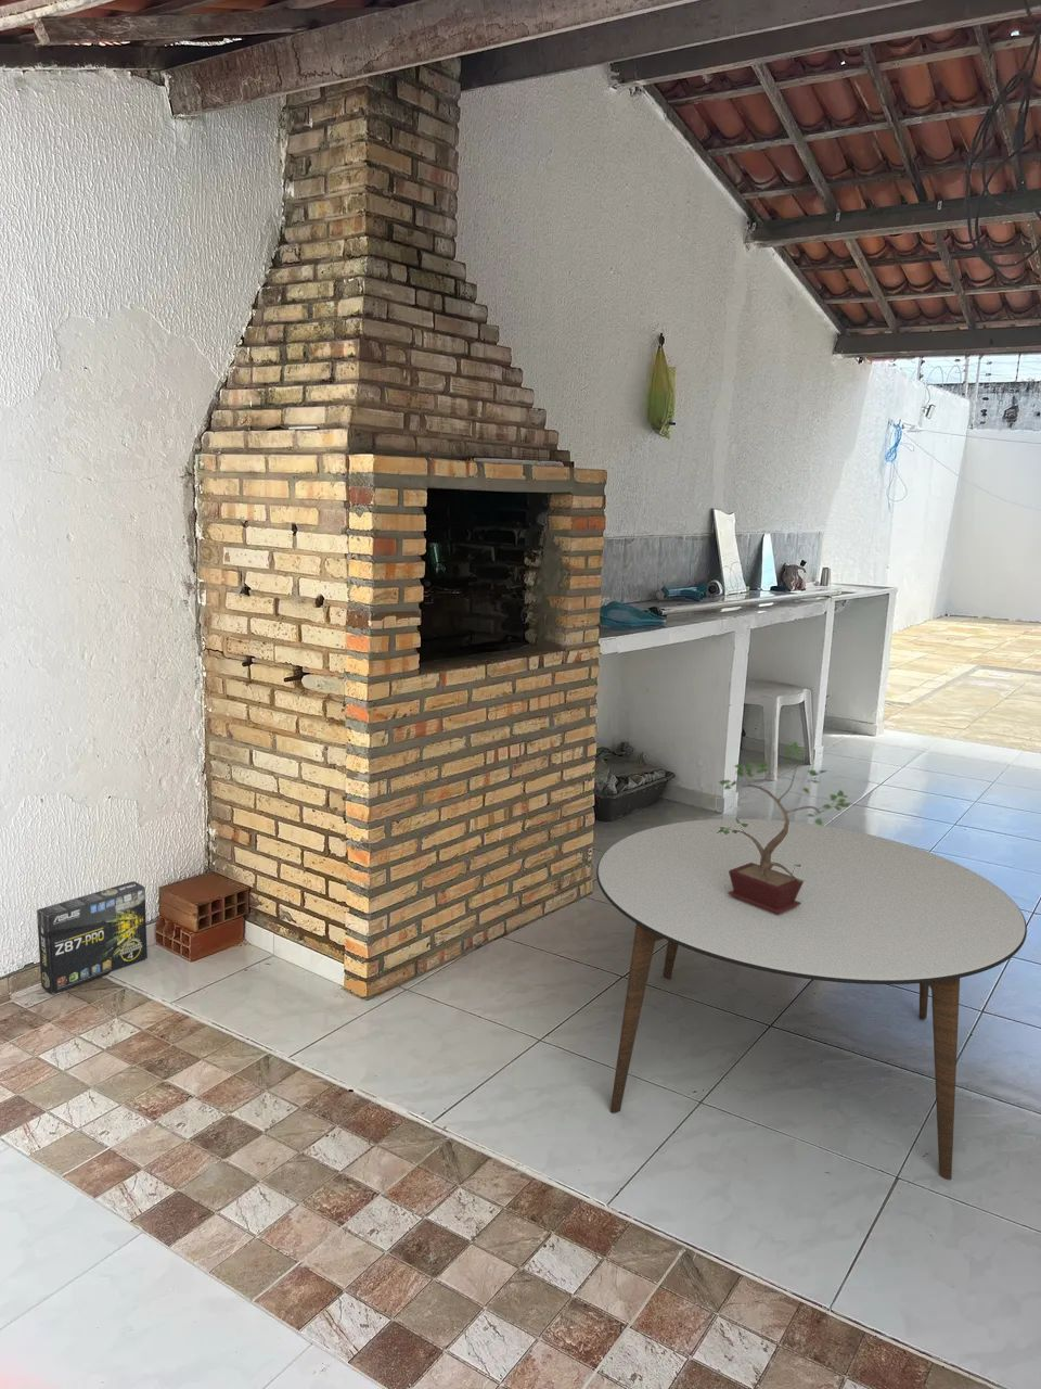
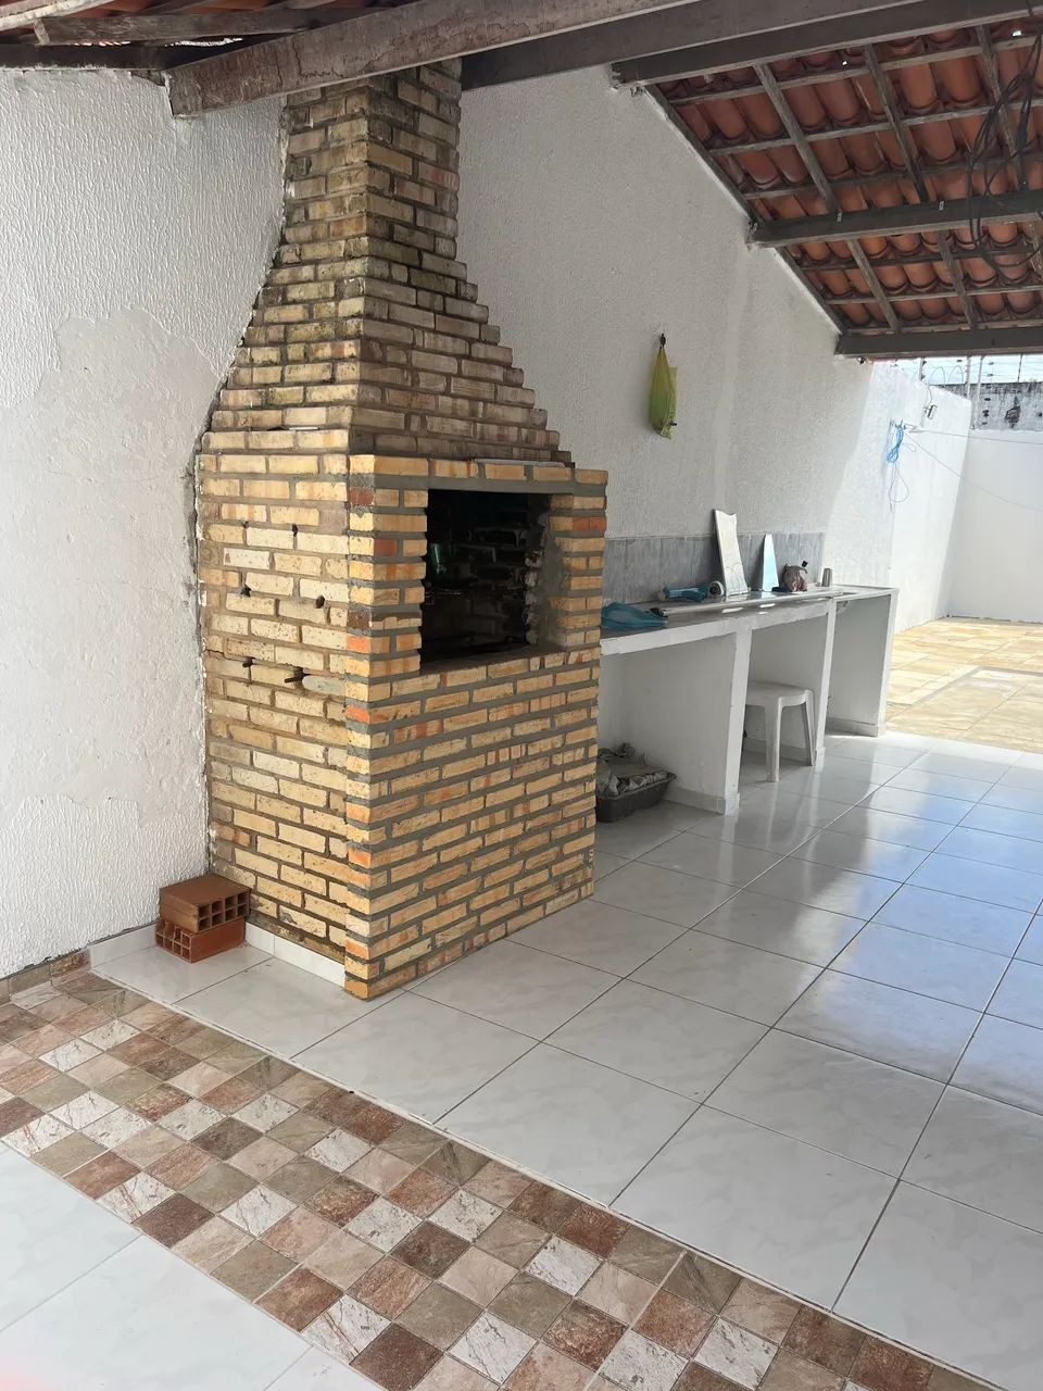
- box (93, 935)
- potted plant (782, 829)
- dining table (792, 973)
